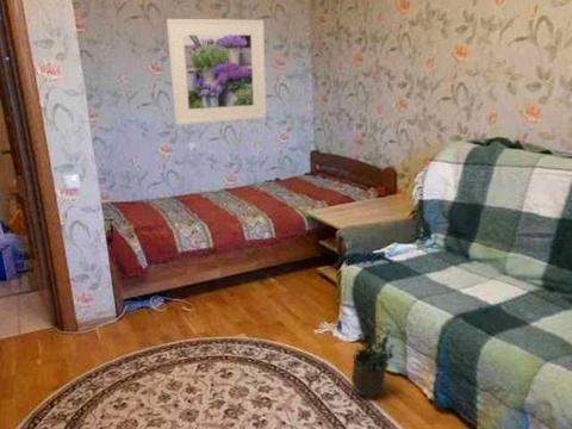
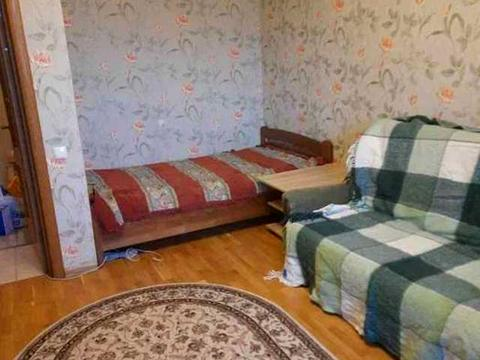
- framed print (219, 72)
- potted plant (371, 353)
